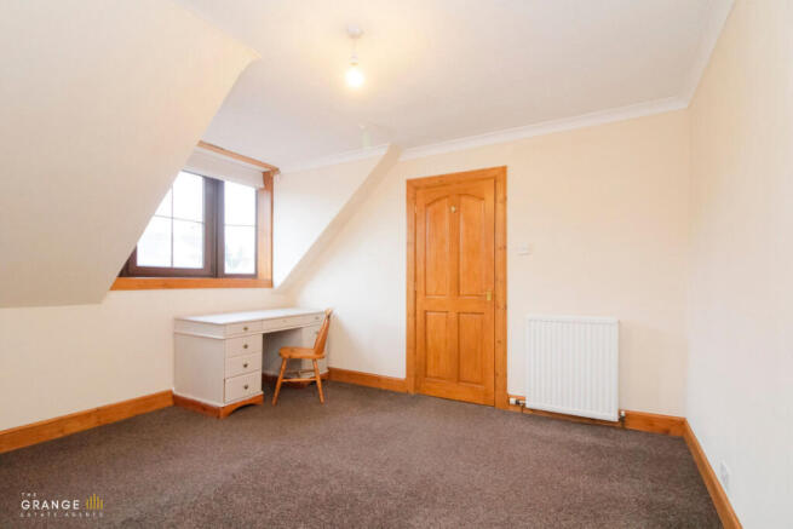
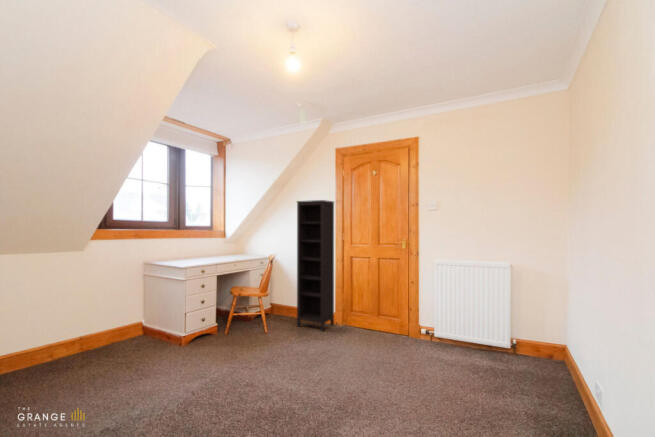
+ bookcase (315, 263)
